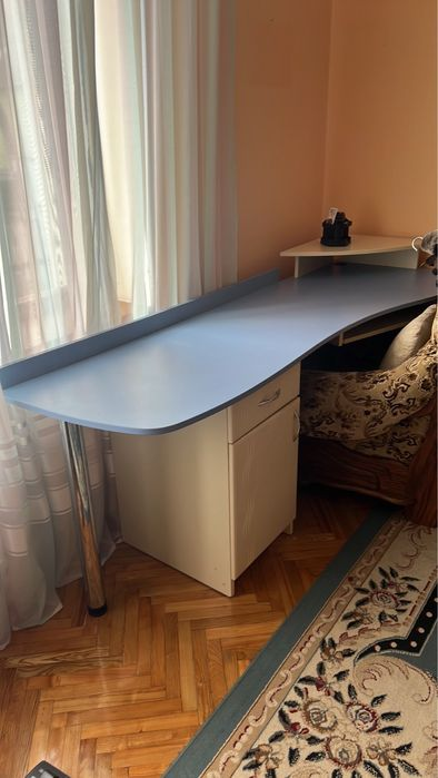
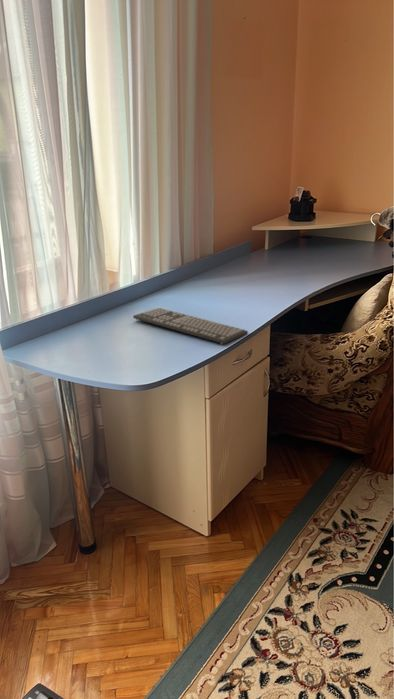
+ keyboard (188, 323)
